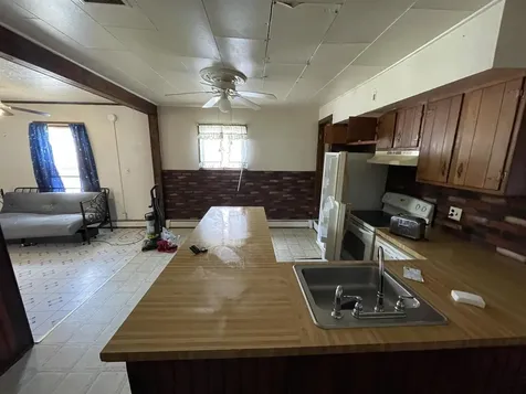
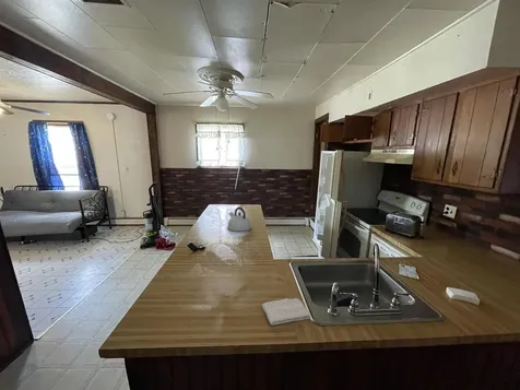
+ kettle (238, 216)
+ washcloth (285, 310)
